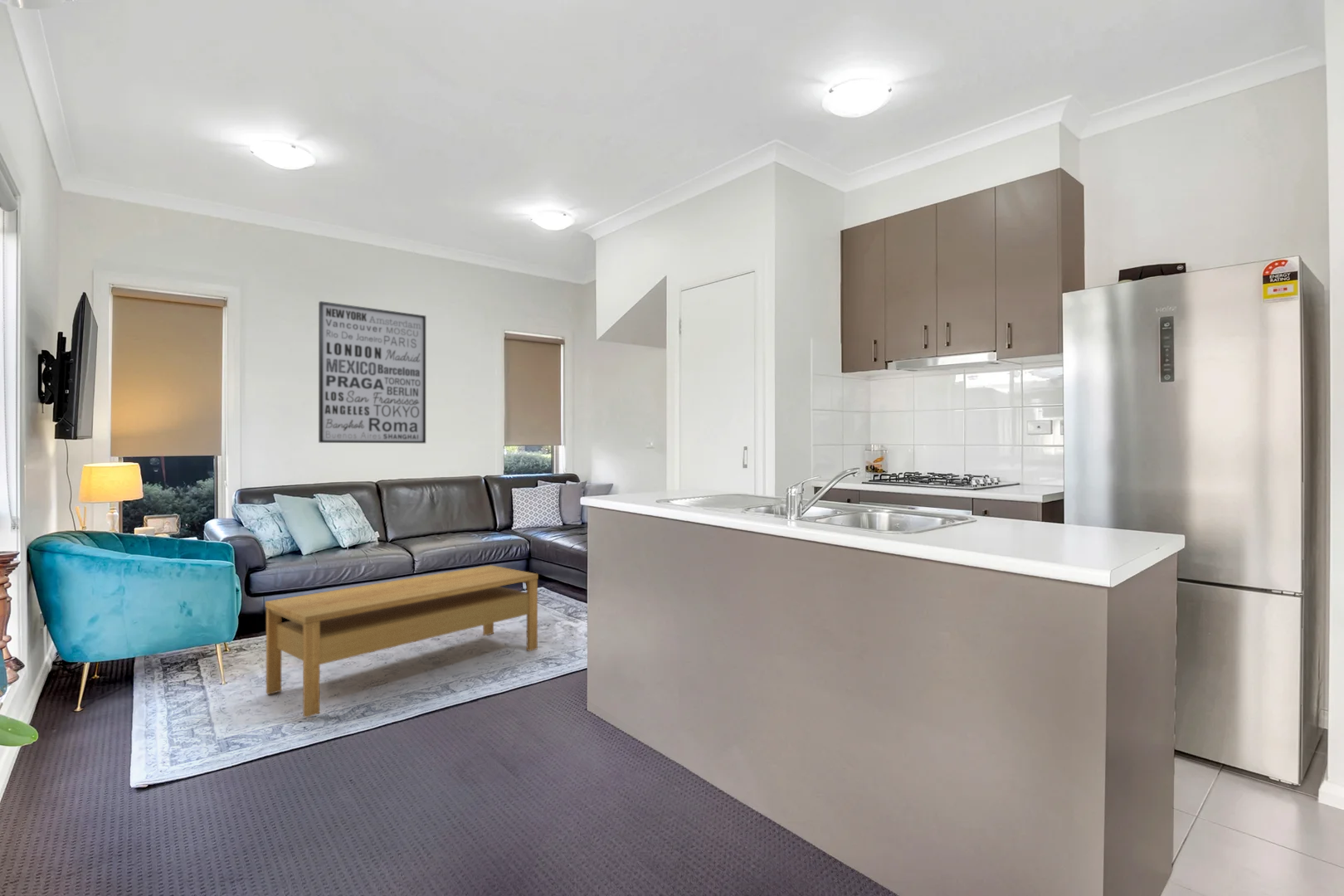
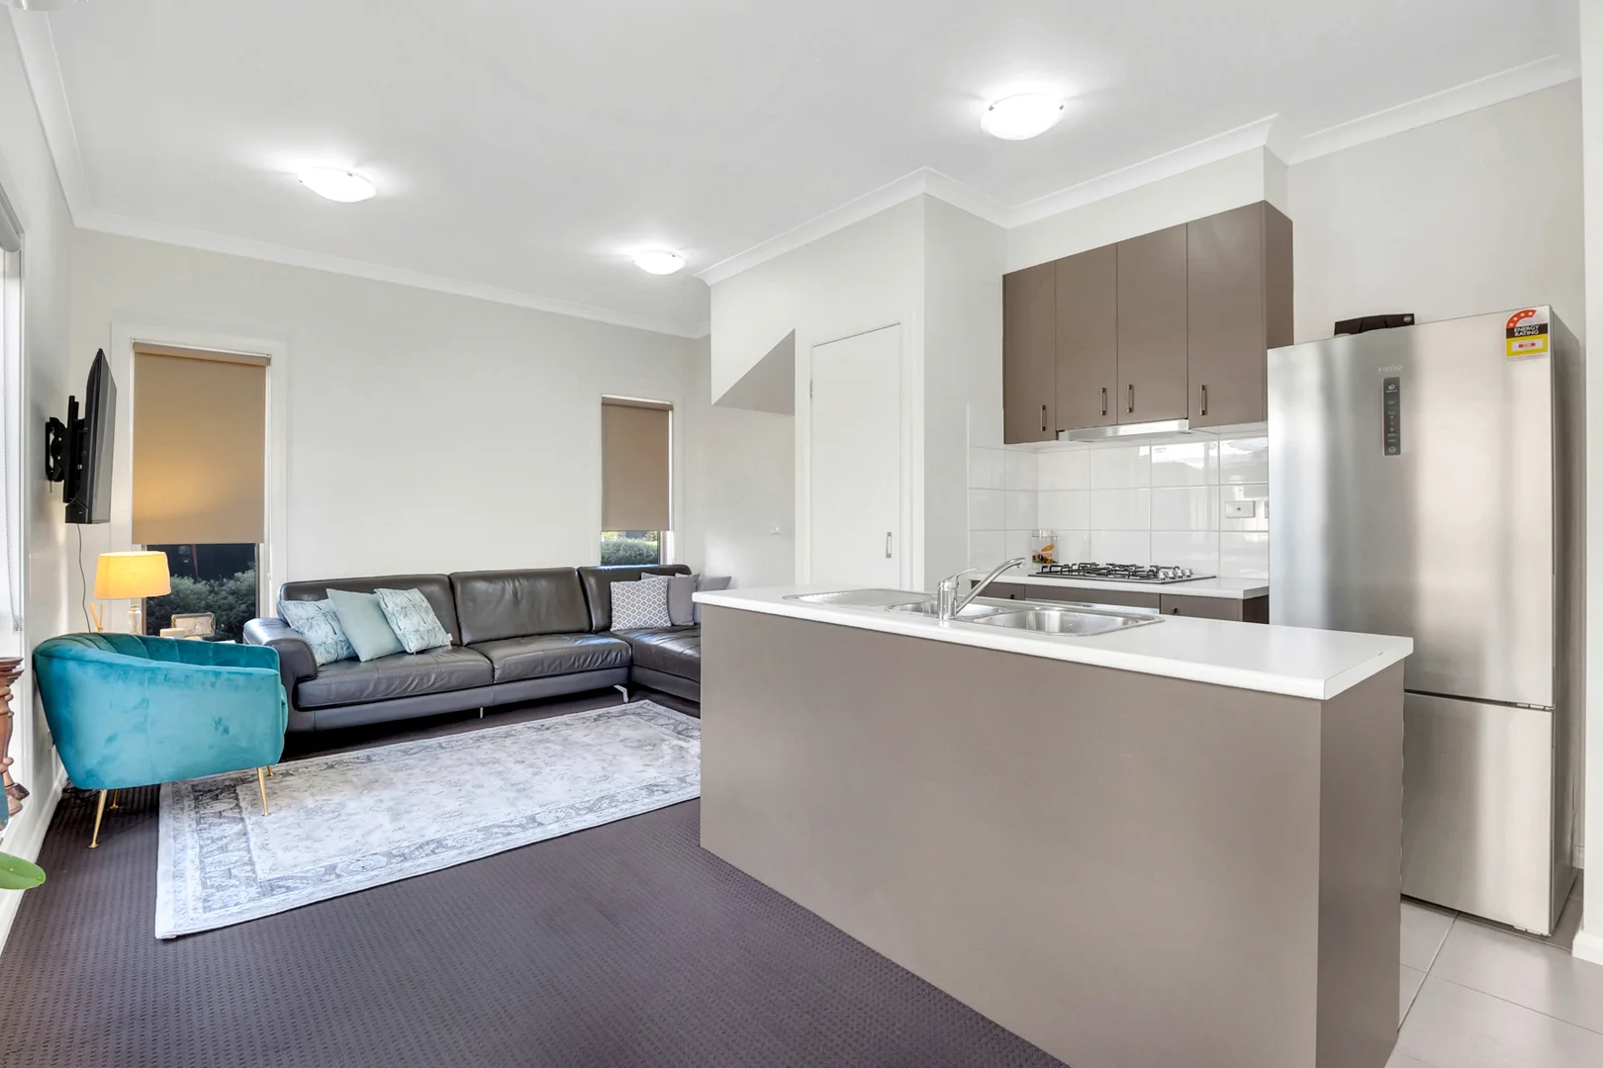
- wall art (374, 376)
- coffee table (415, 627)
